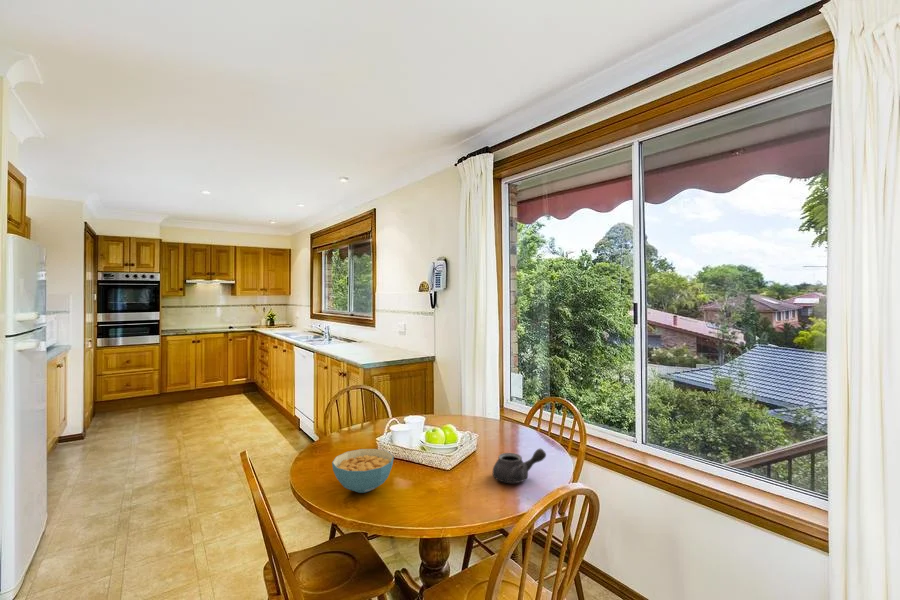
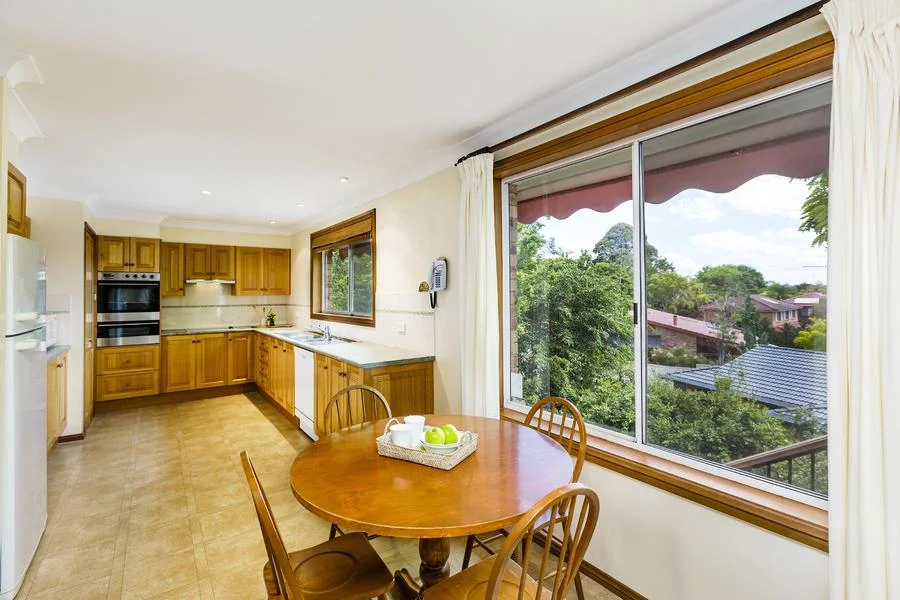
- cereal bowl (363, 474)
- teapot (520, 464)
